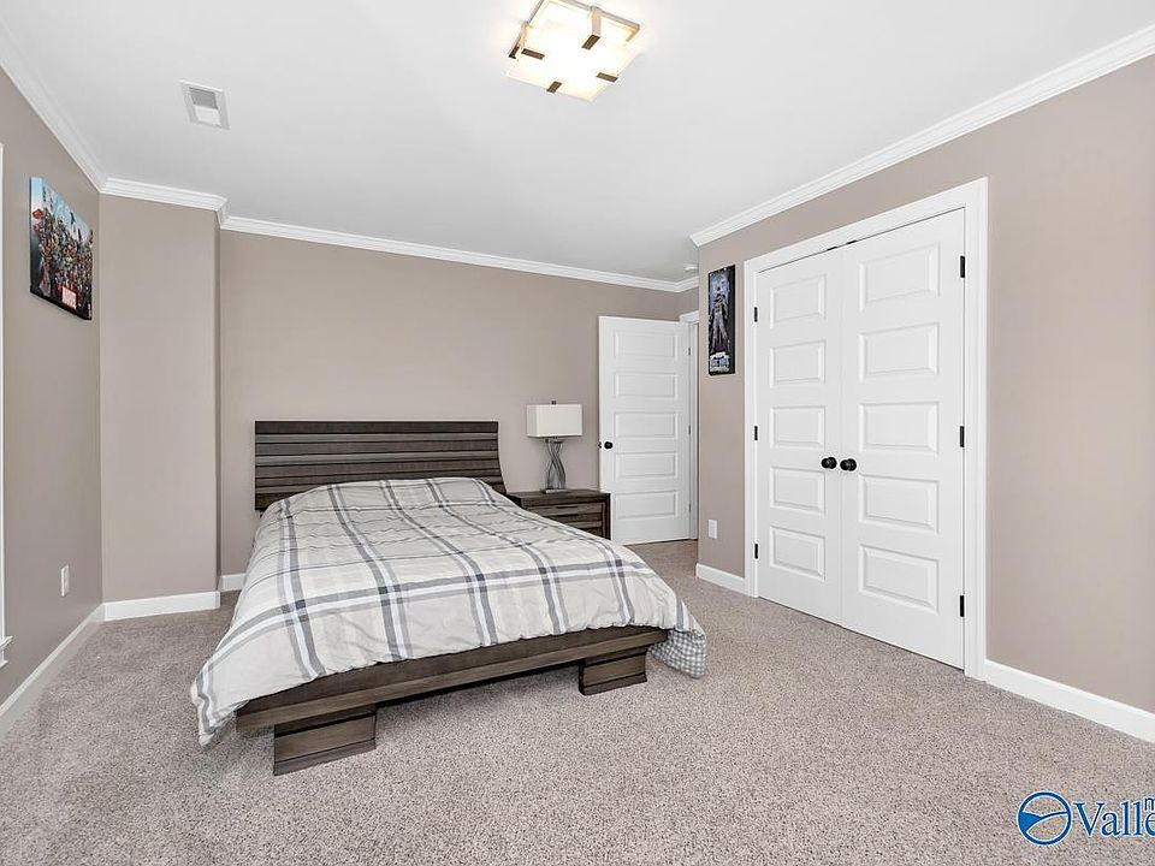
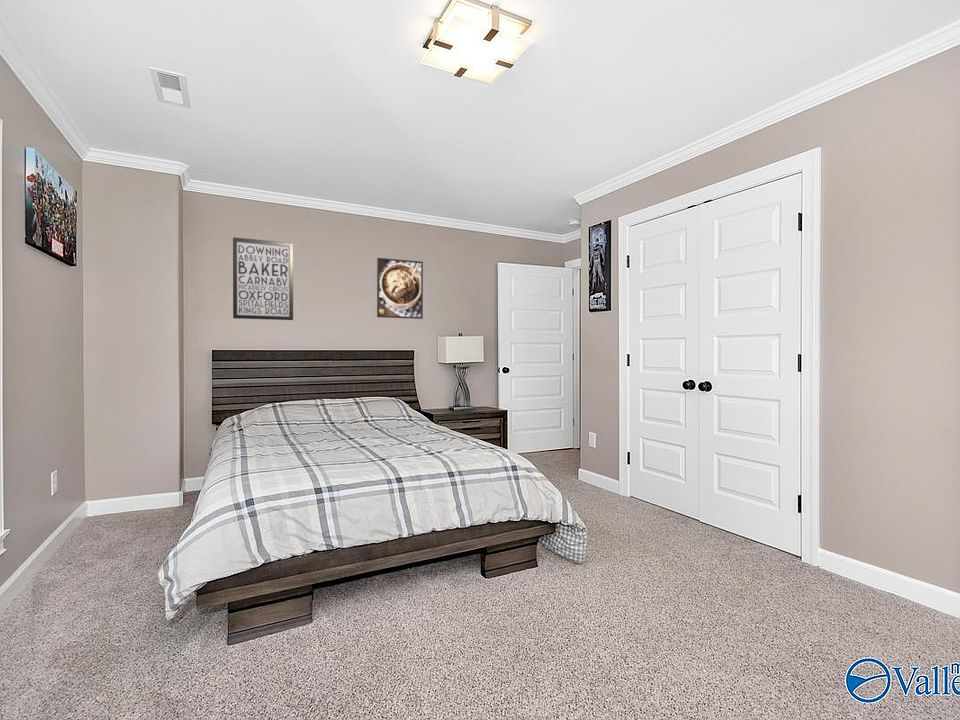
+ wall art (263, 279)
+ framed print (400, 288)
